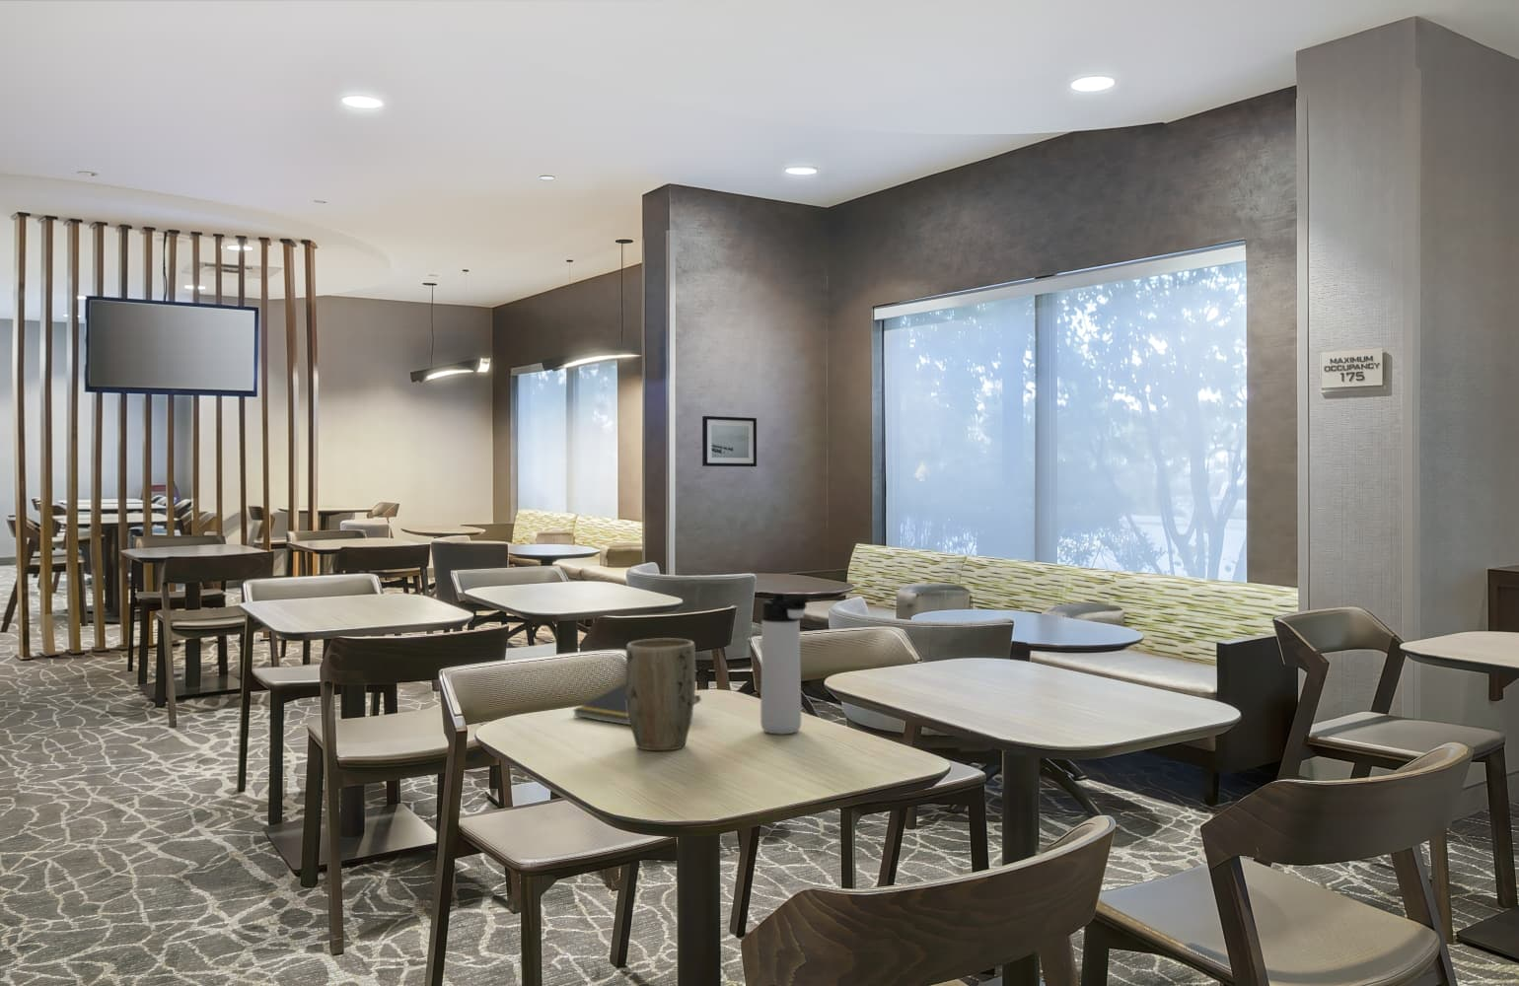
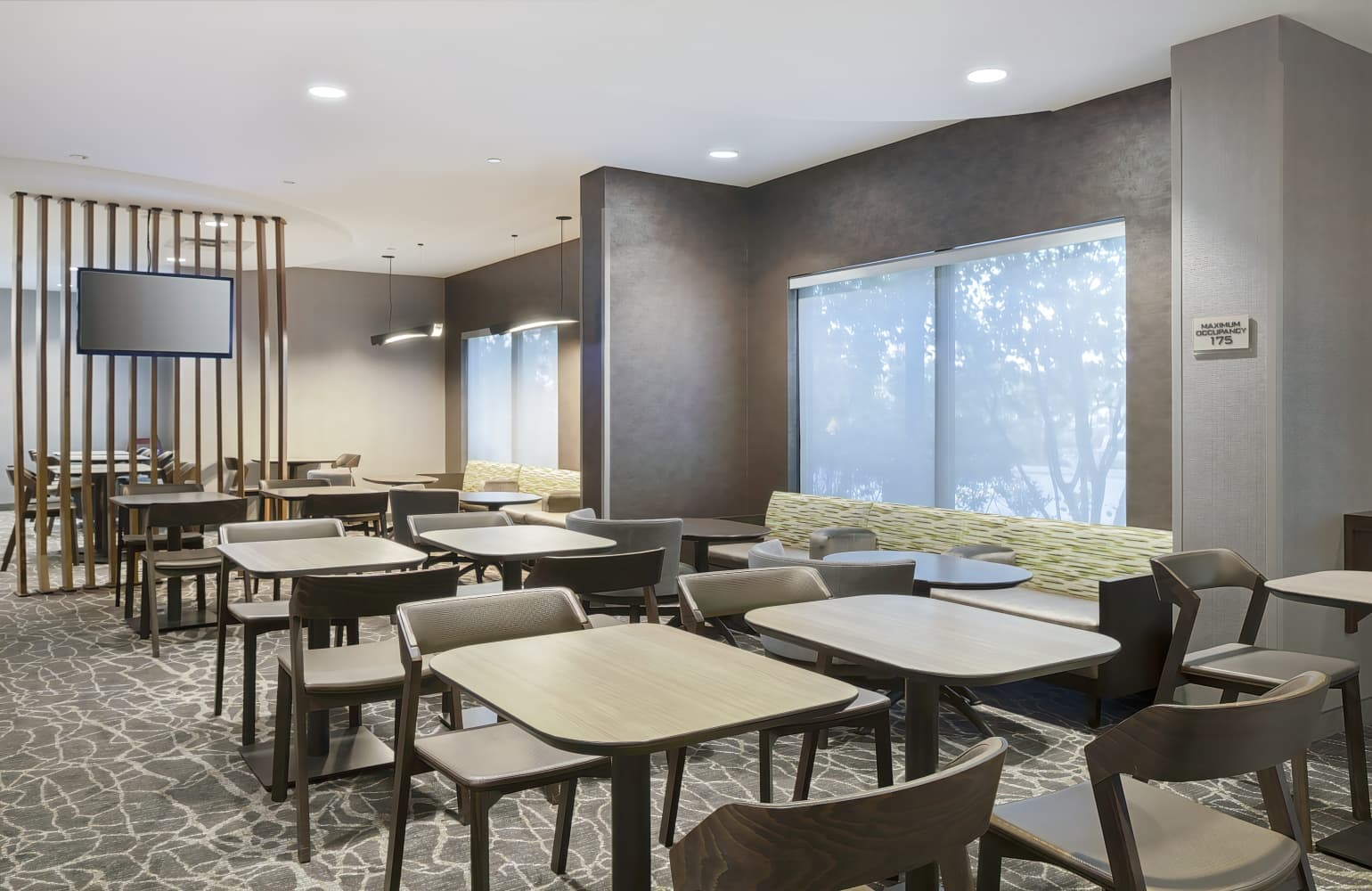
- notepad (627, 705)
- plant pot (661, 693)
- thermos bottle (786, 664)
- wall art (728, 442)
